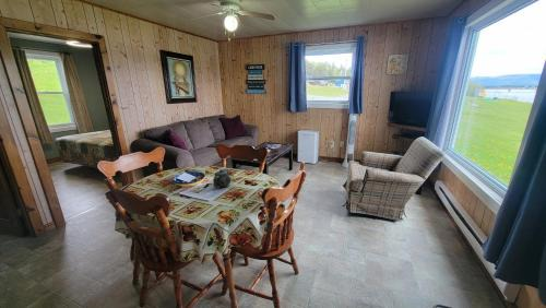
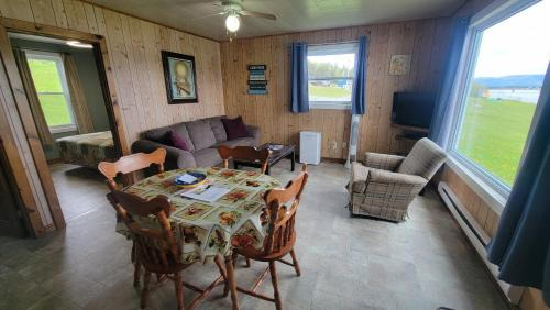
- chinaware (221, 177)
